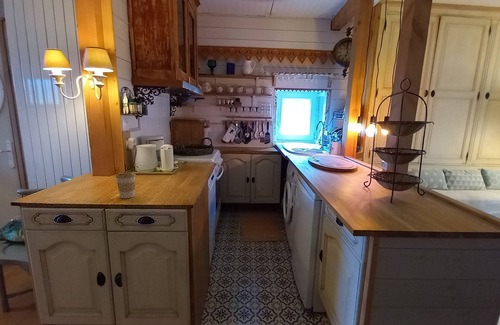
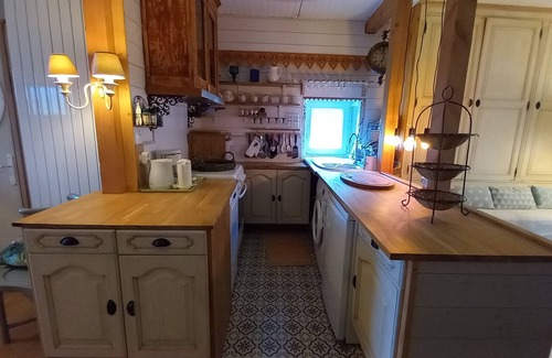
- coffee cup (126, 184)
